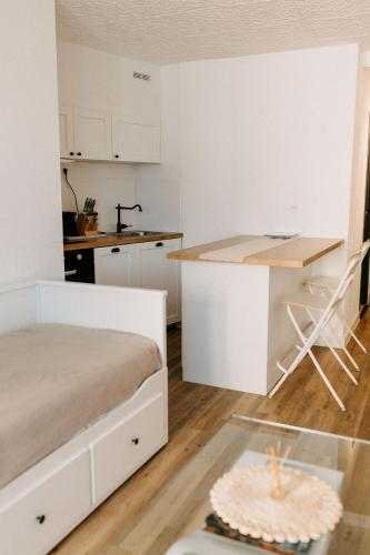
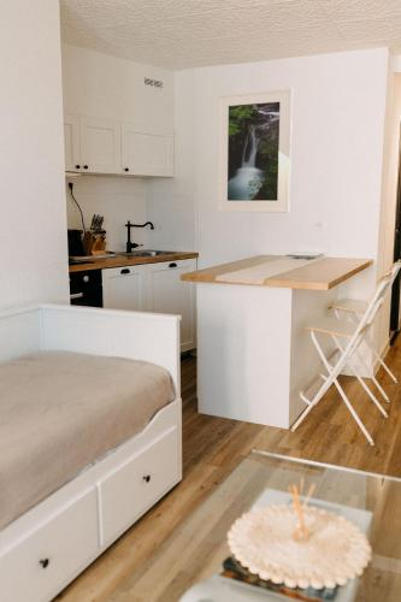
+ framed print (253, 152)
